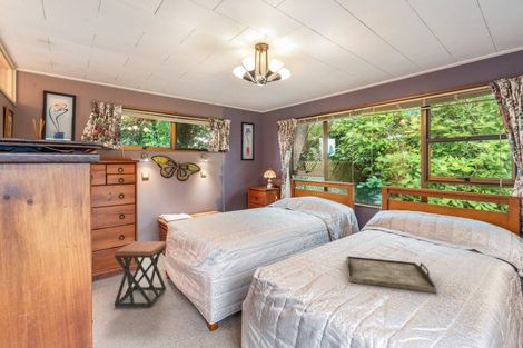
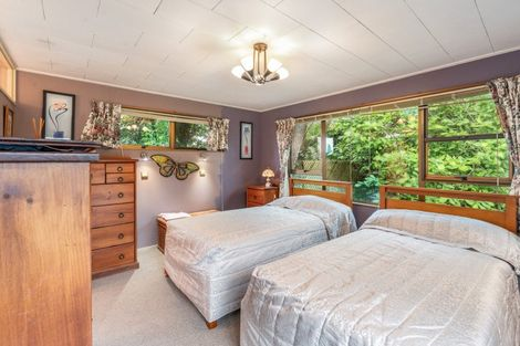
- serving tray (384, 267)
- stool (141, 271)
